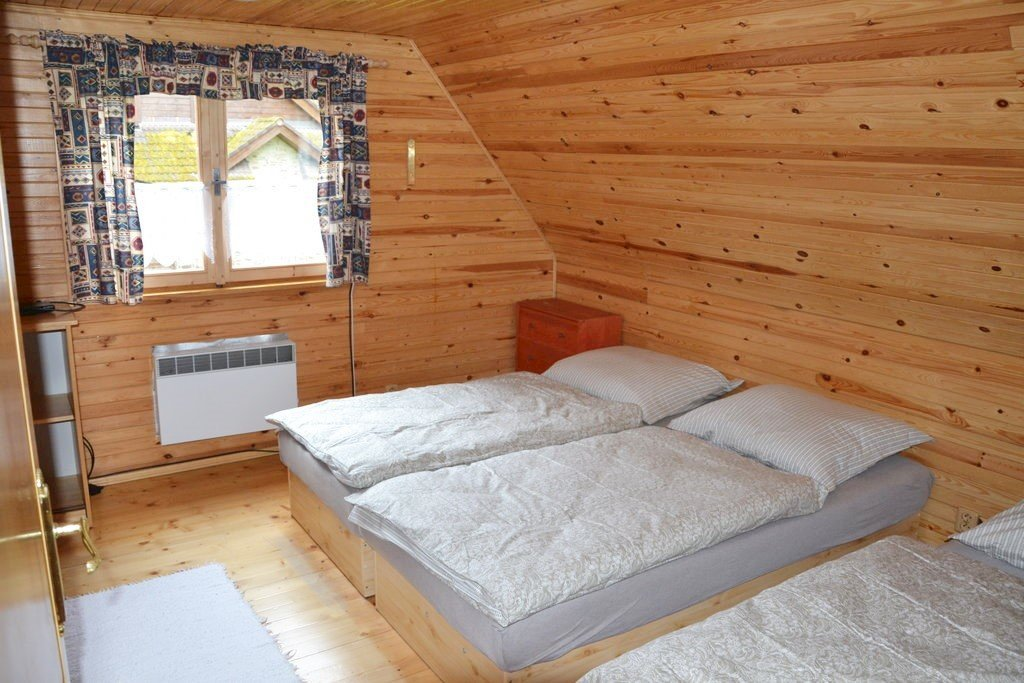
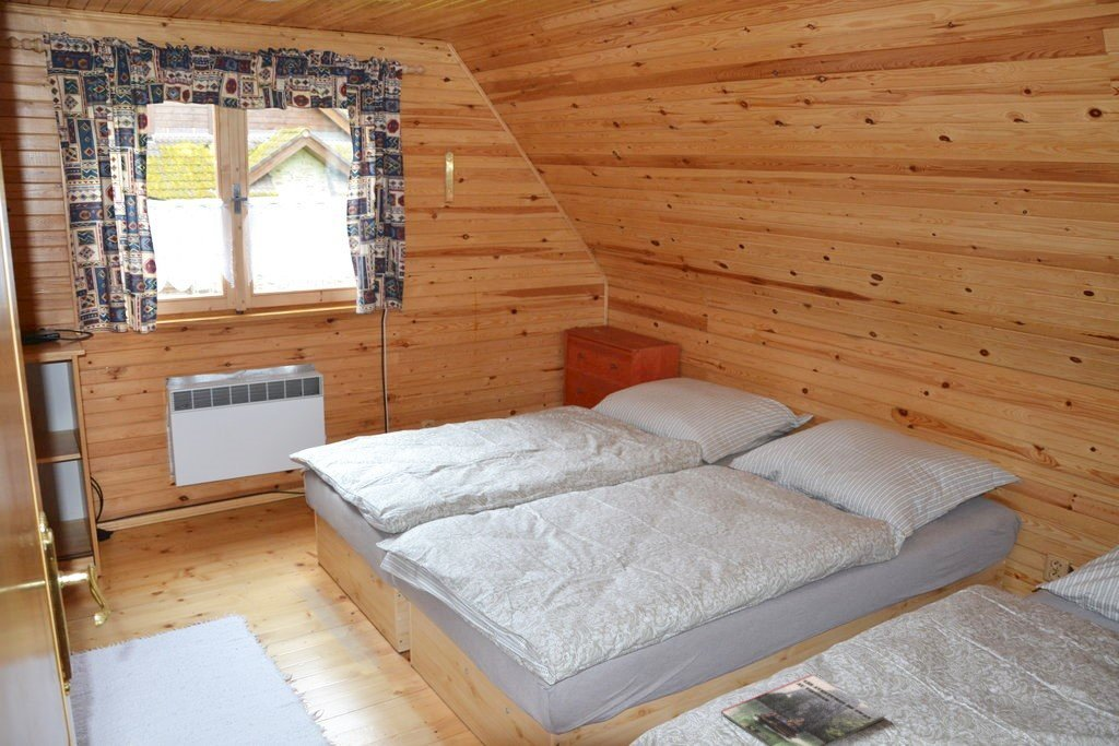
+ magazine (802, 714)
